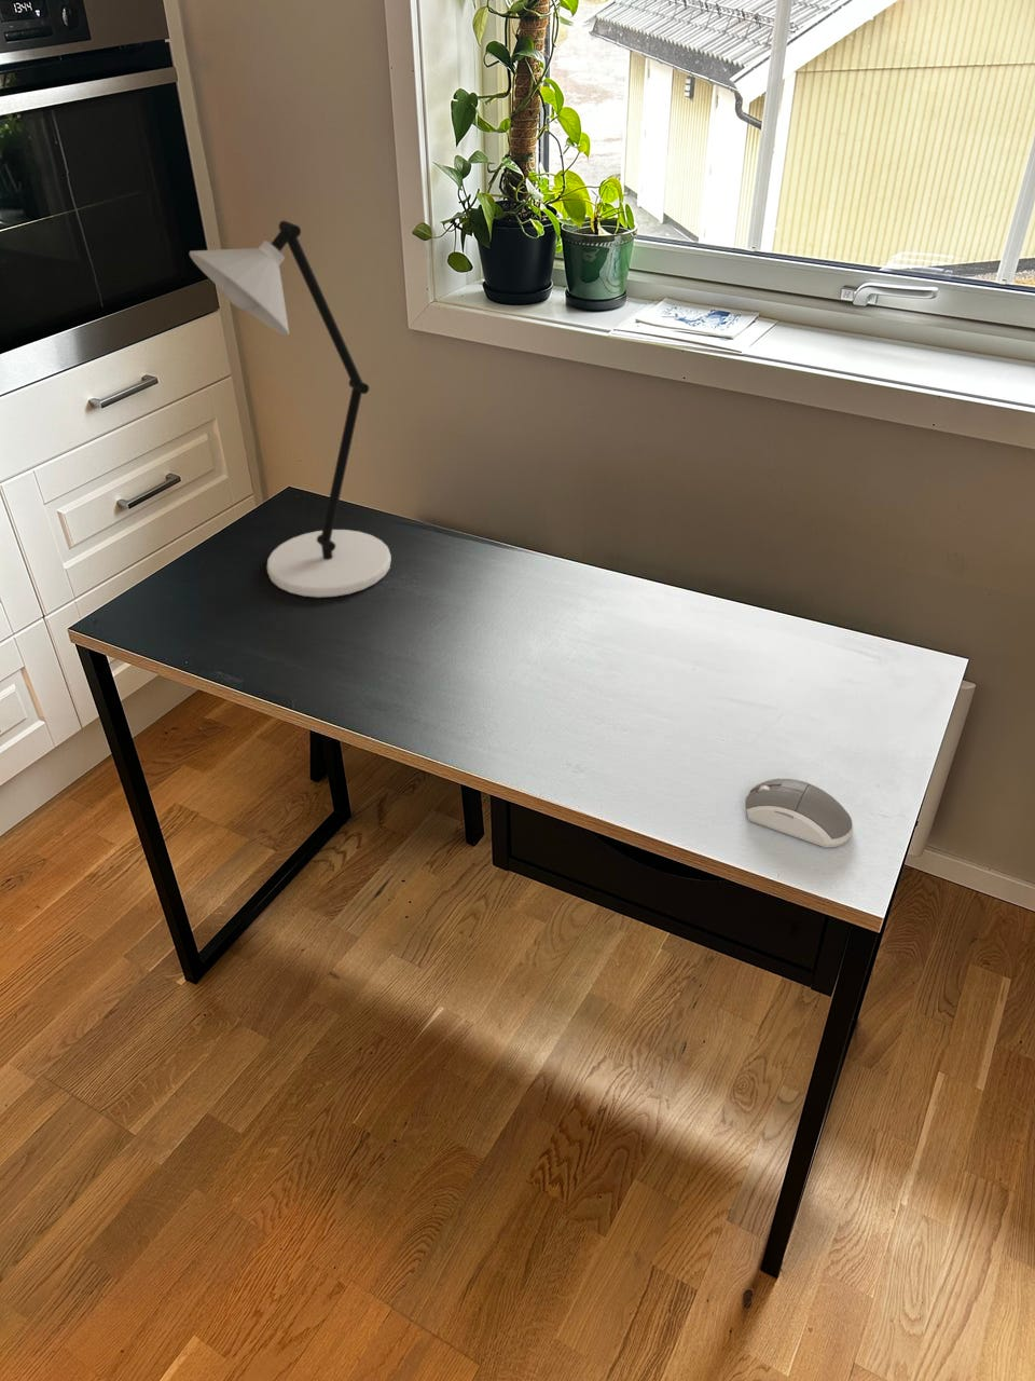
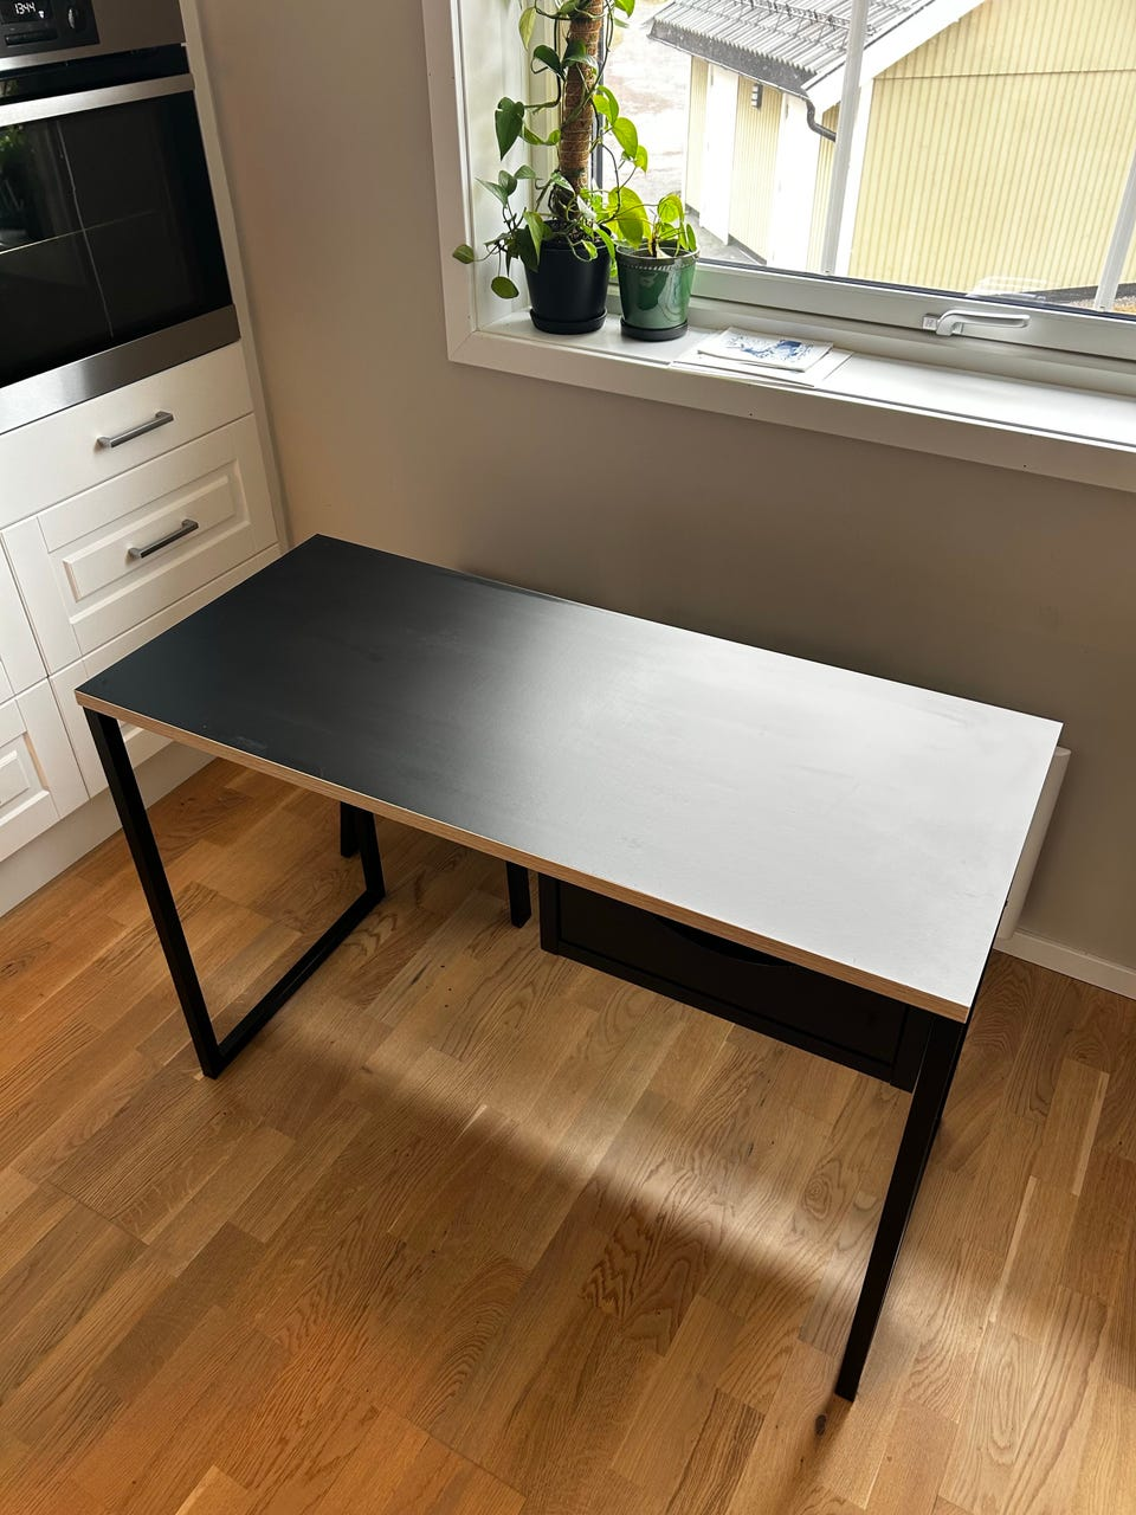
- computer mouse (800, 805)
- desk lamp (345, 421)
